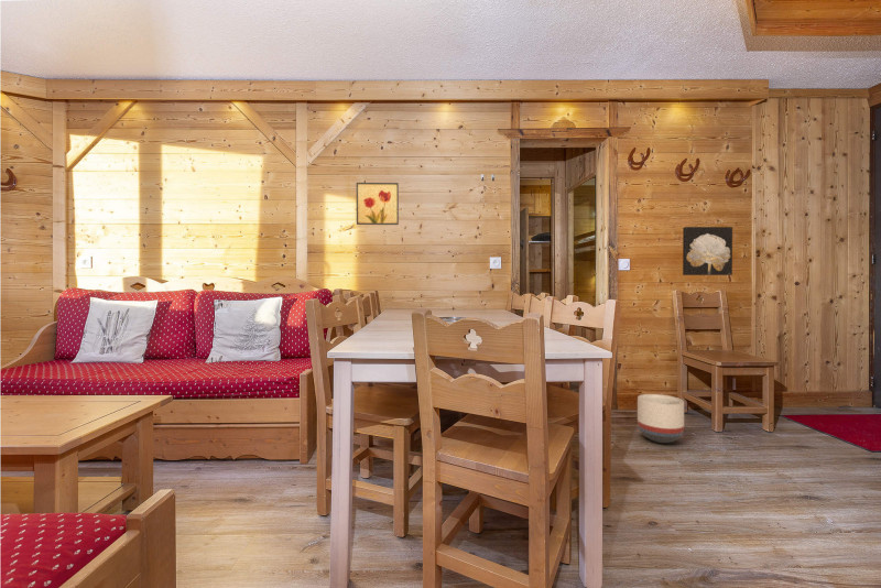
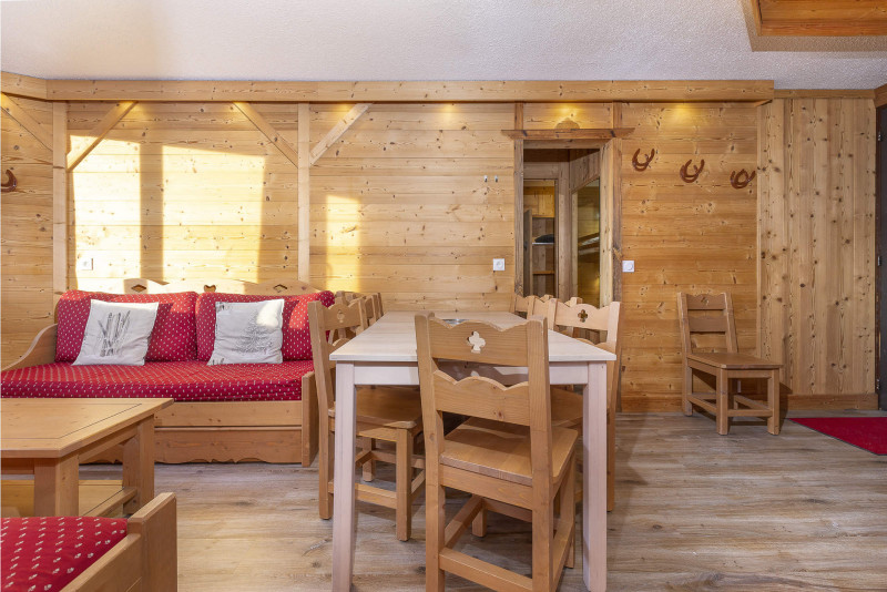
- planter (660, 420)
- wall art (377, 204)
- wall art (707, 251)
